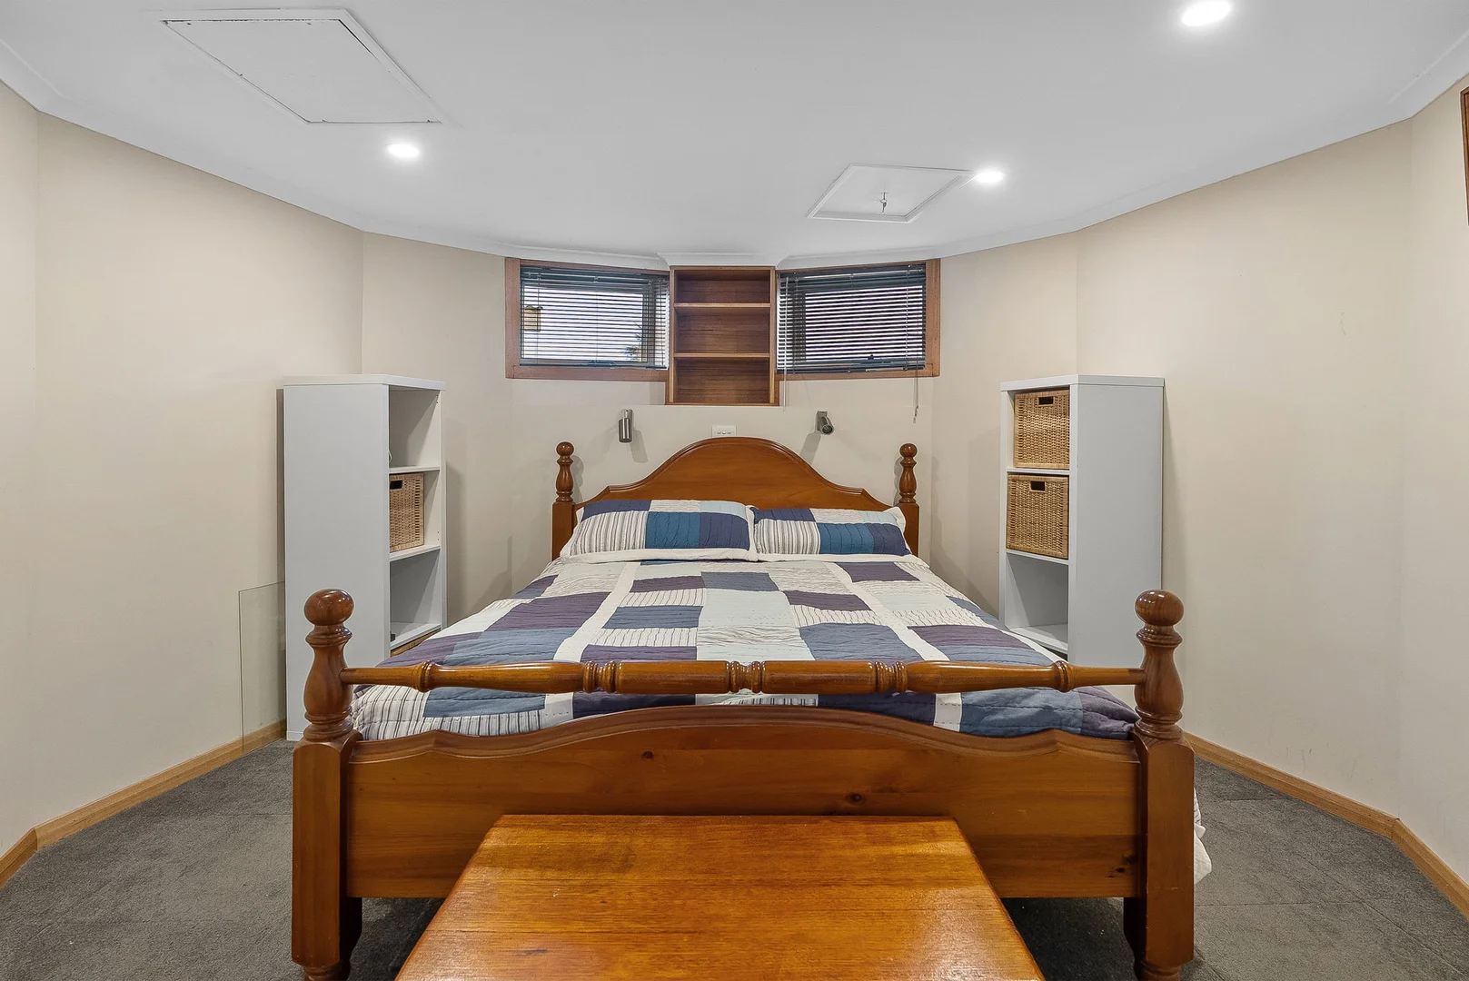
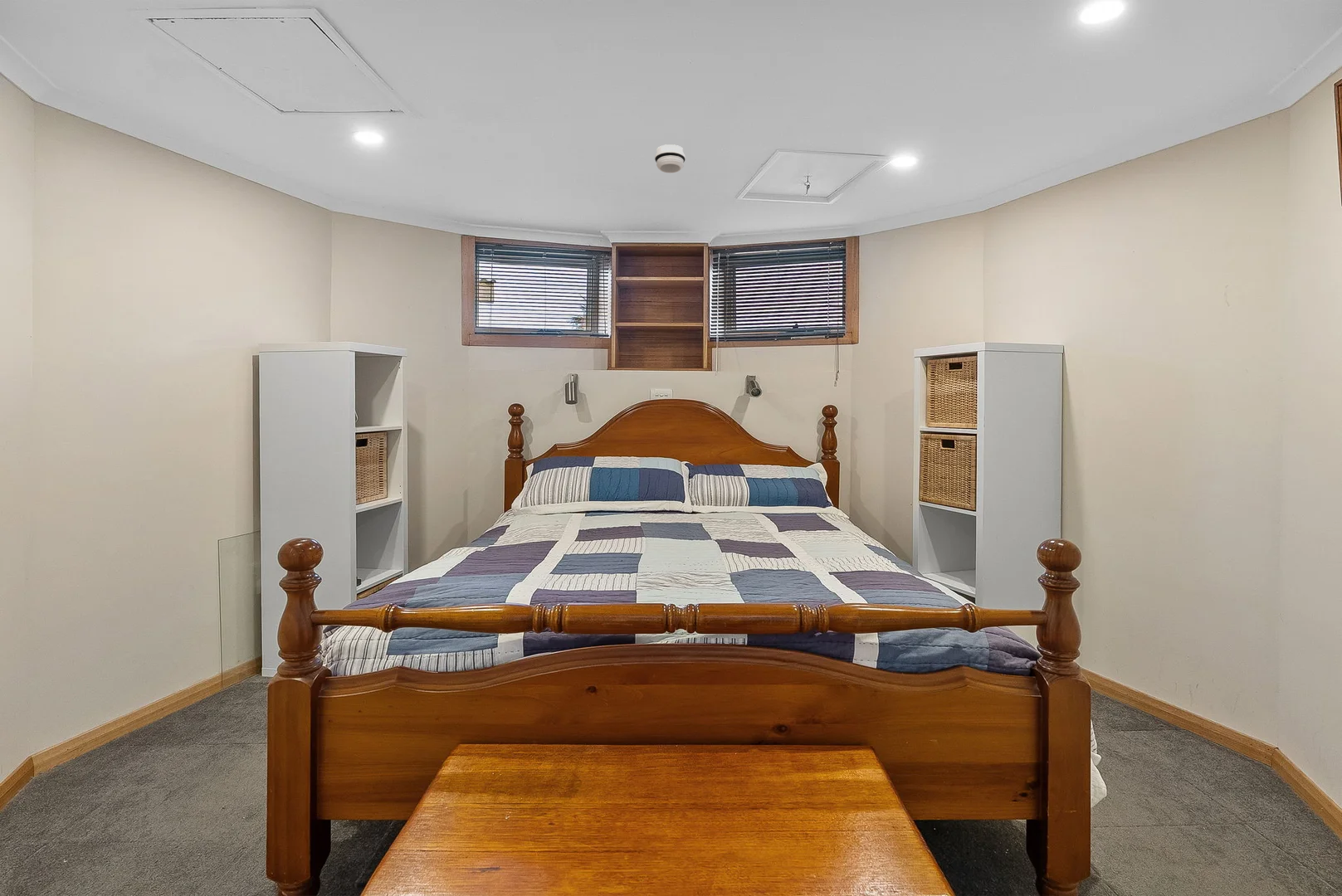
+ smoke detector (670, 159)
